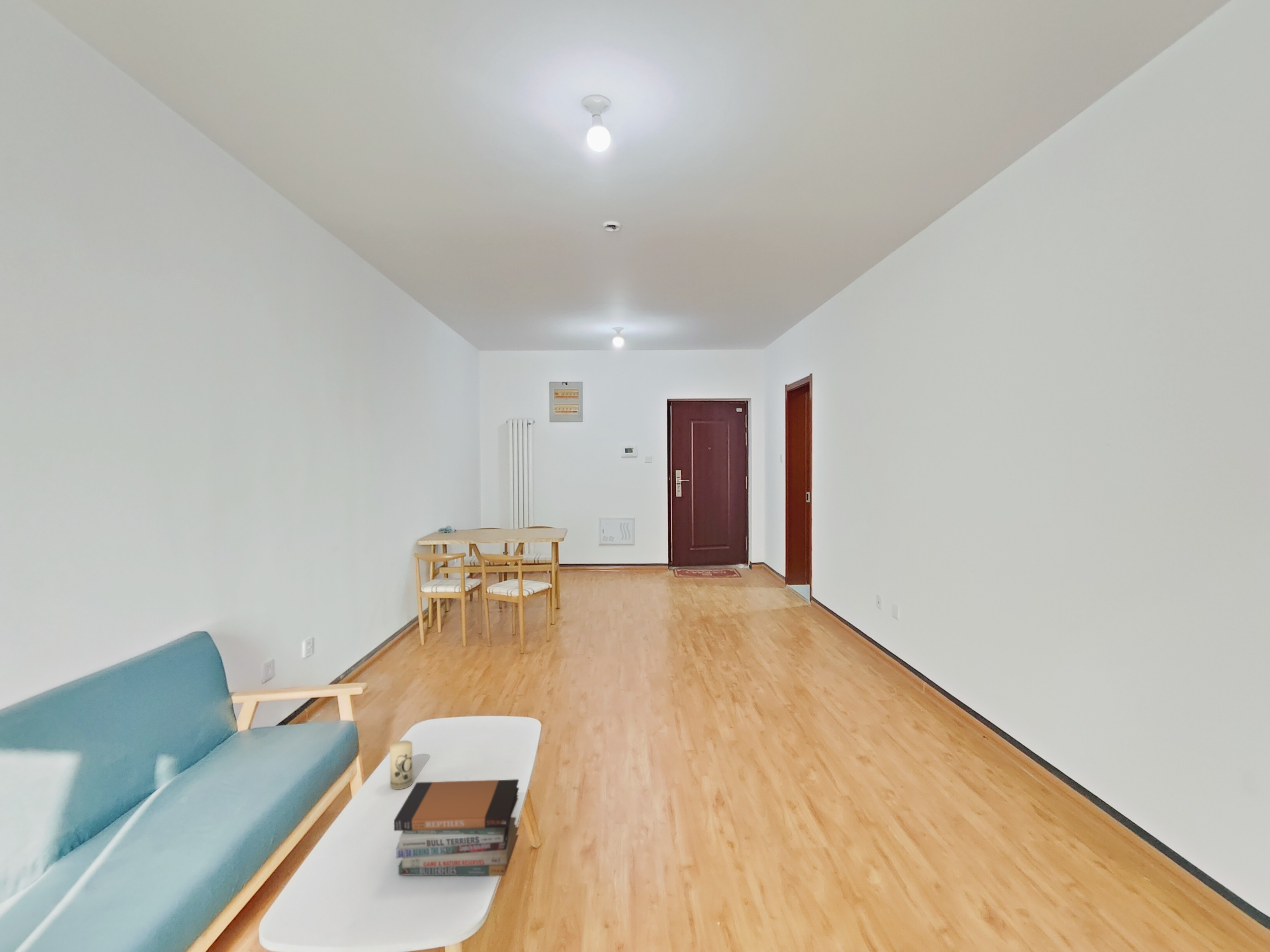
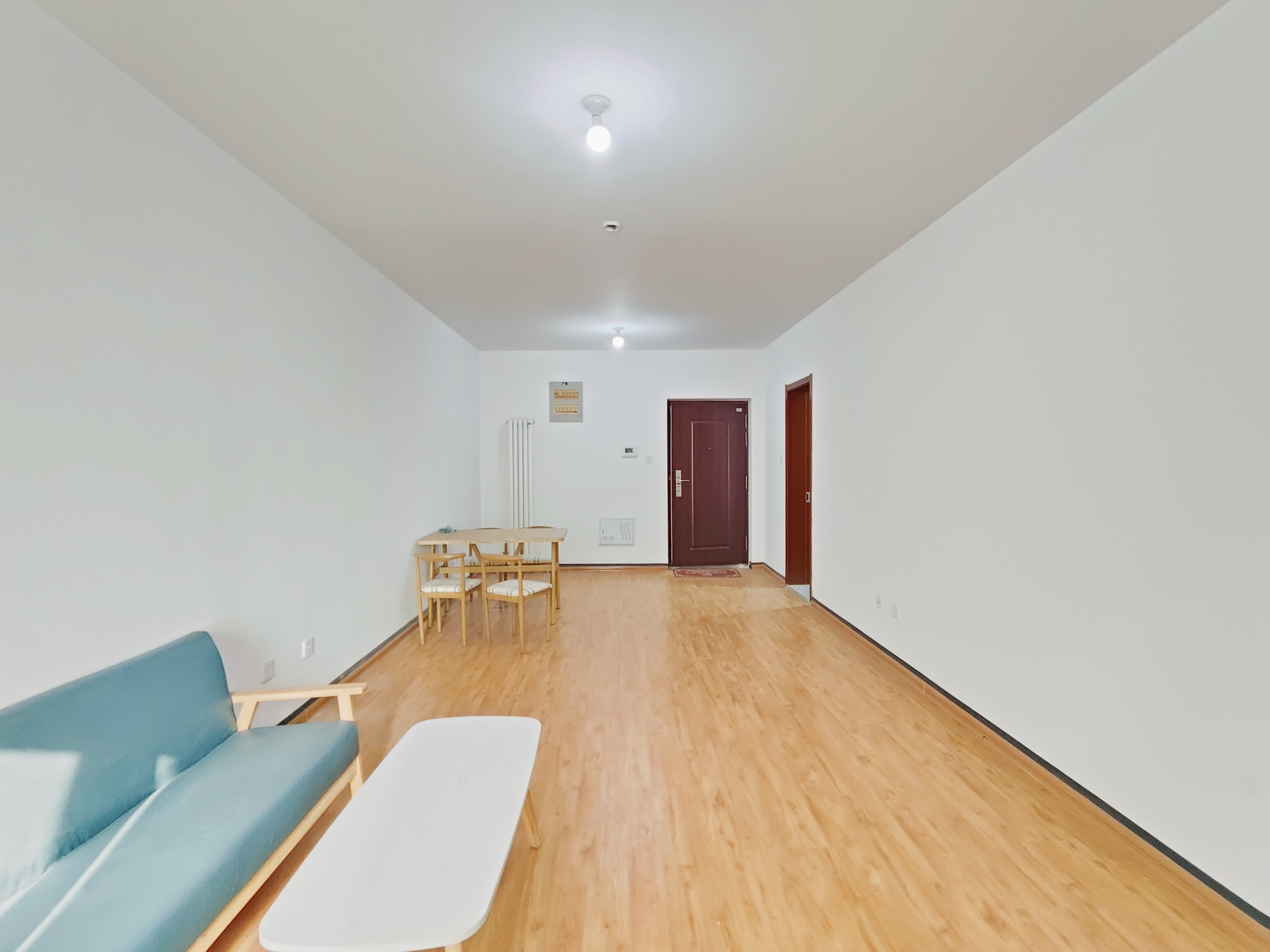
- book stack (459, 826)
- candle (401, 765)
